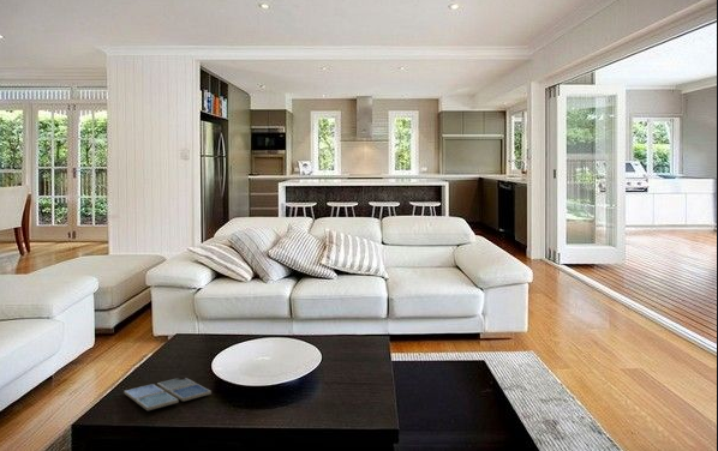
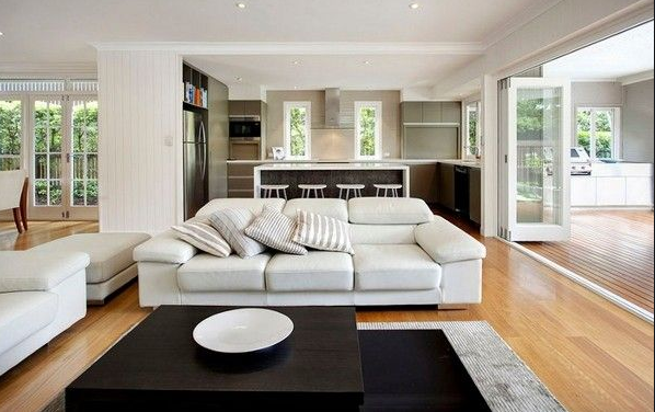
- drink coaster (167, 391)
